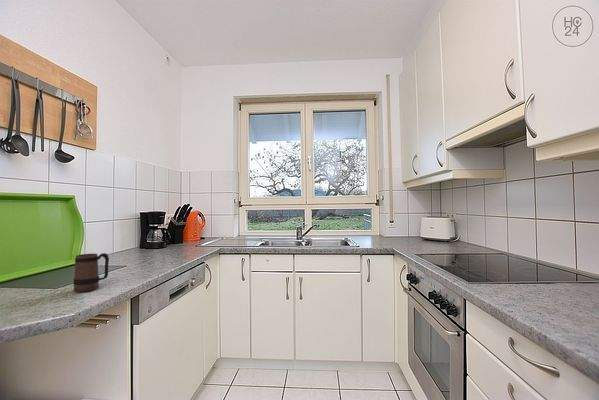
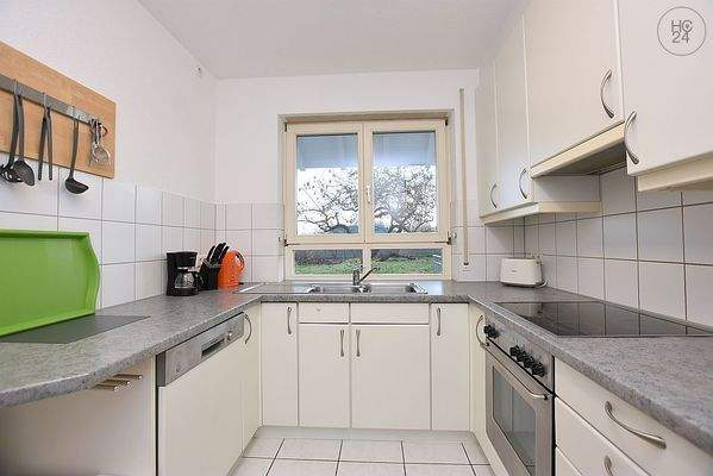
- mug (91, 271)
